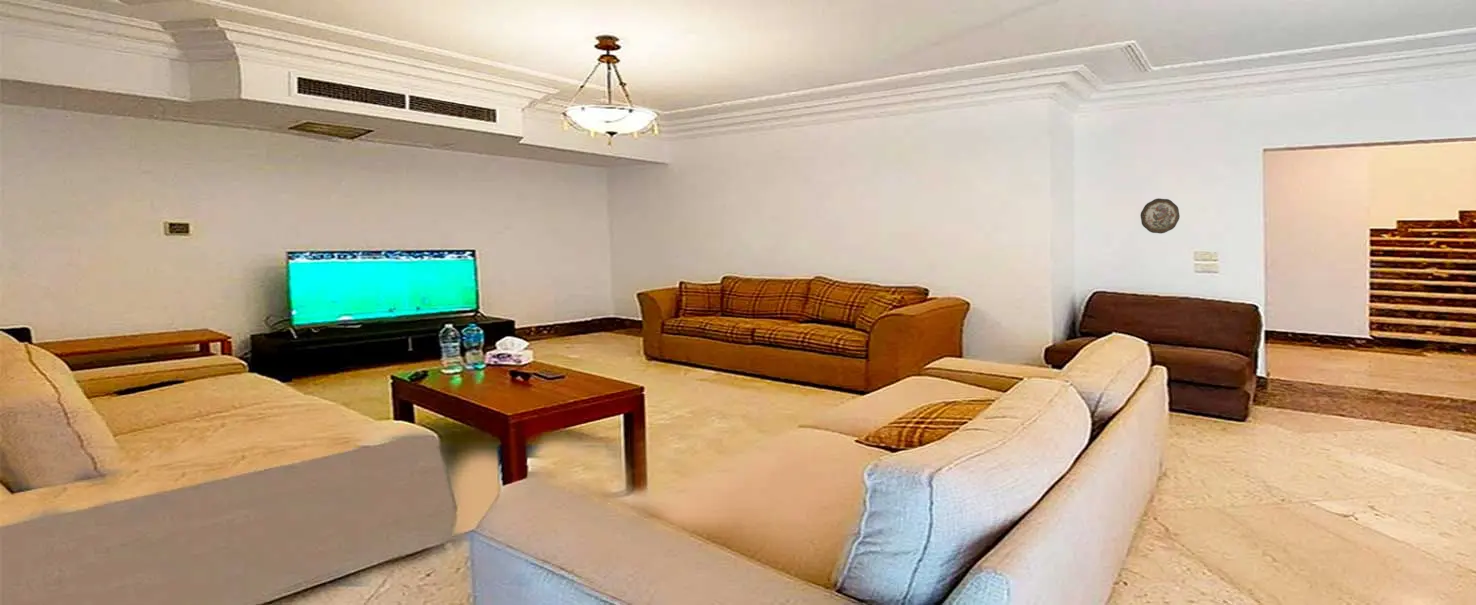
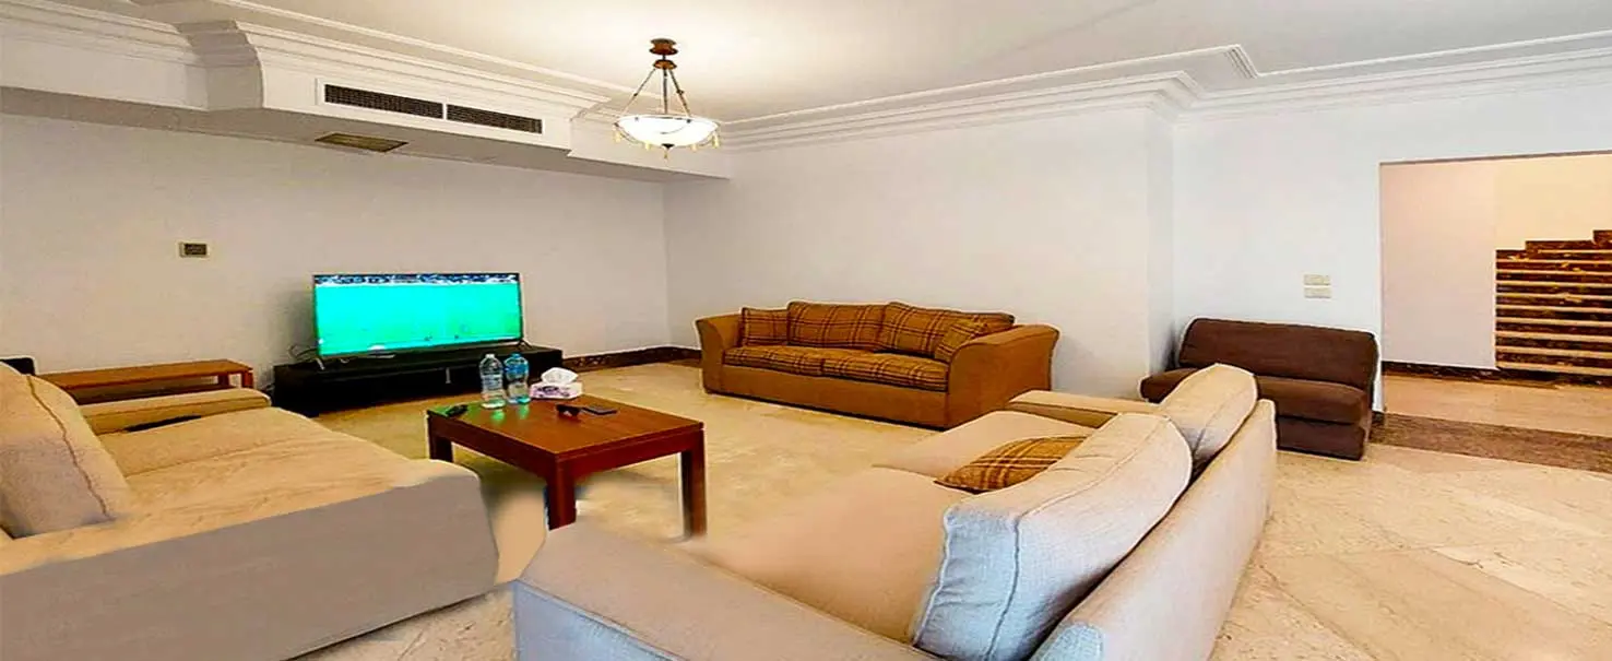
- decorative plate (1160, 216)
